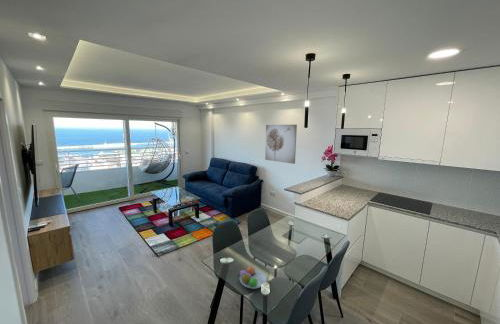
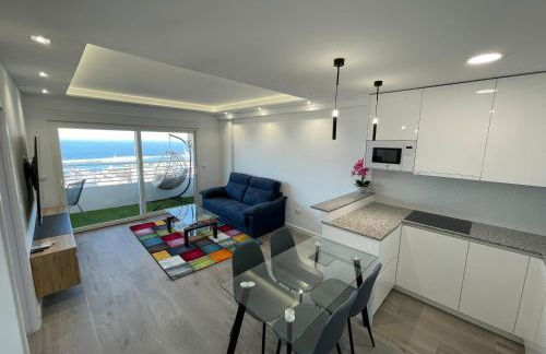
- fruit bowl (252, 276)
- wall art (279, 143)
